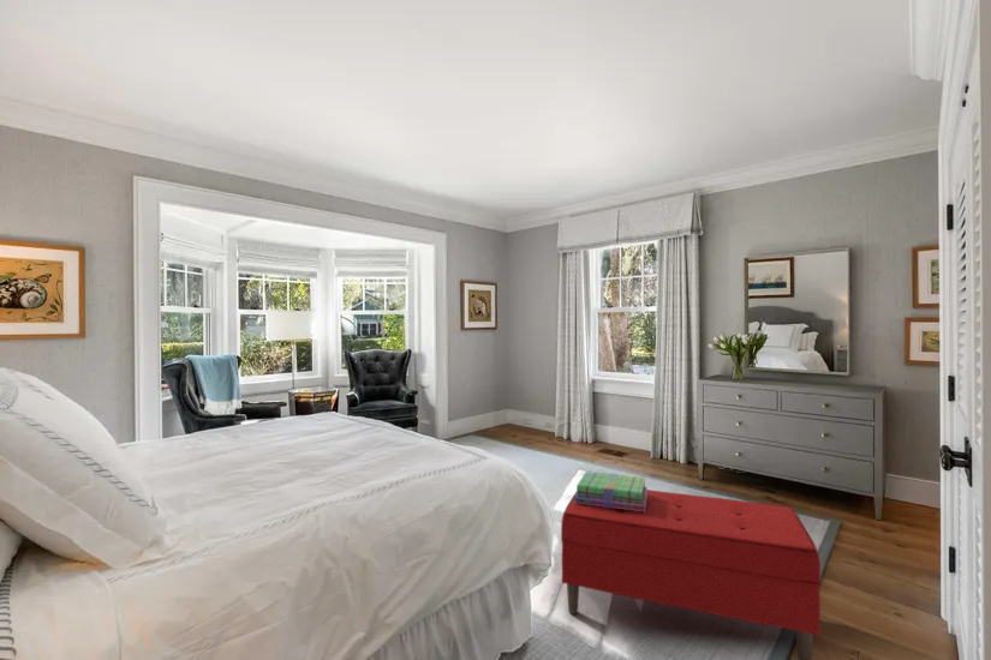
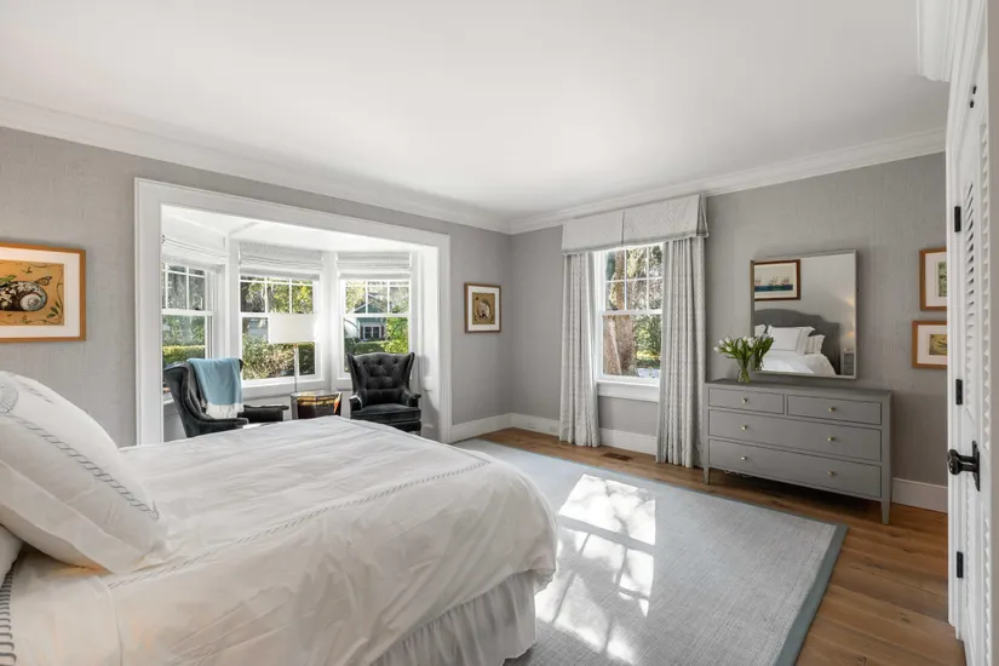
- stack of books (611, 490)
- bench (679, 559)
